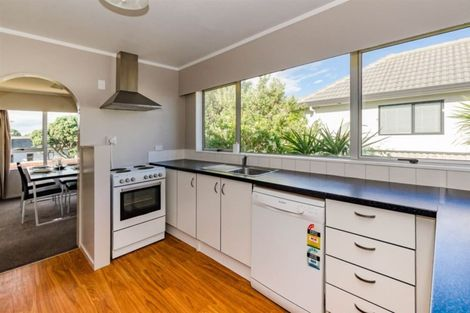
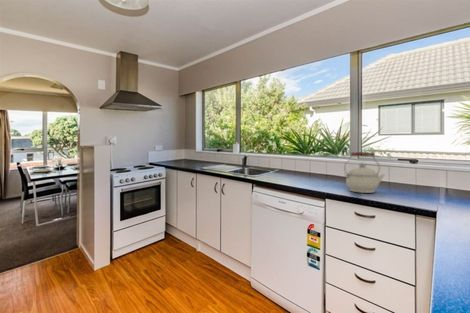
+ kettle (364, 171)
